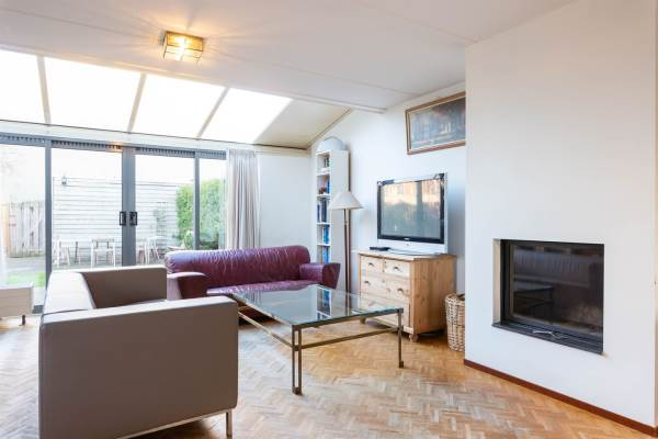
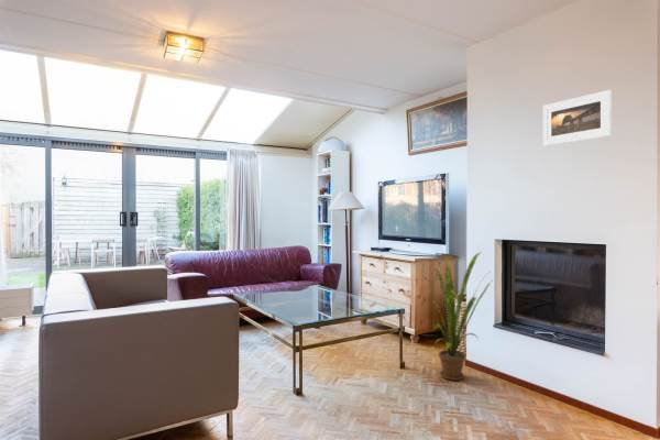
+ house plant (454, 314)
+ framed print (574, 119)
